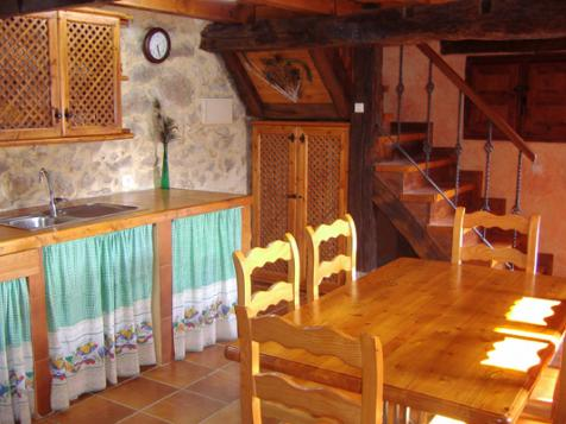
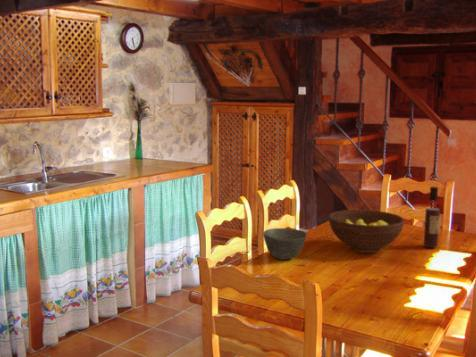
+ bowl (284, 245)
+ fruit bowl (365, 233)
+ wine bottle (432, 217)
